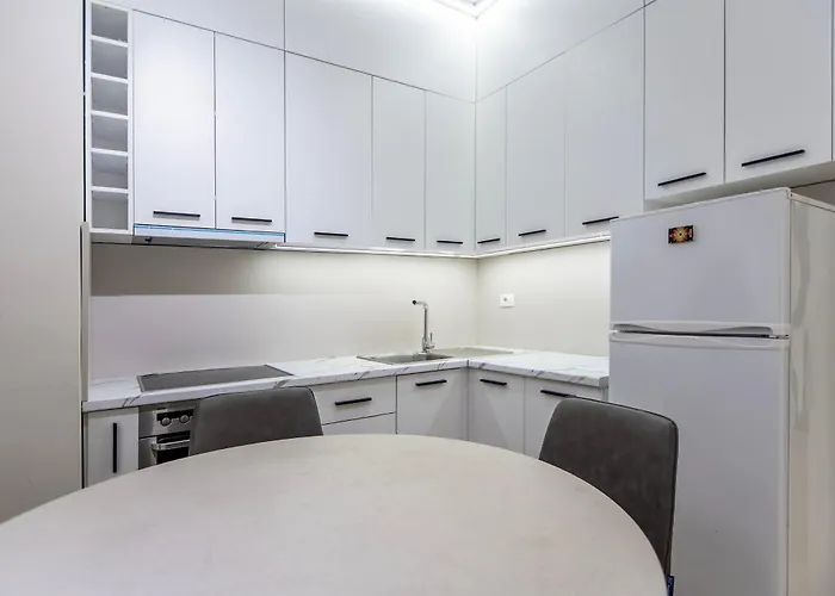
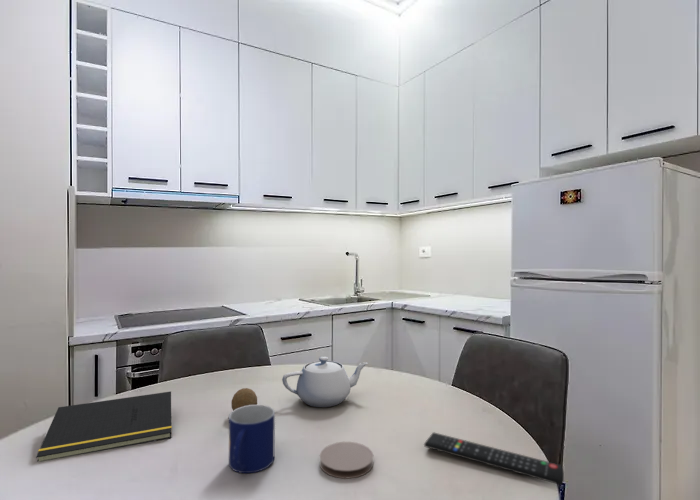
+ teapot (325, 378)
+ remote control (490, 457)
+ coaster (346, 458)
+ fruit (244, 402)
+ mug (248, 442)
+ notepad (113, 422)
